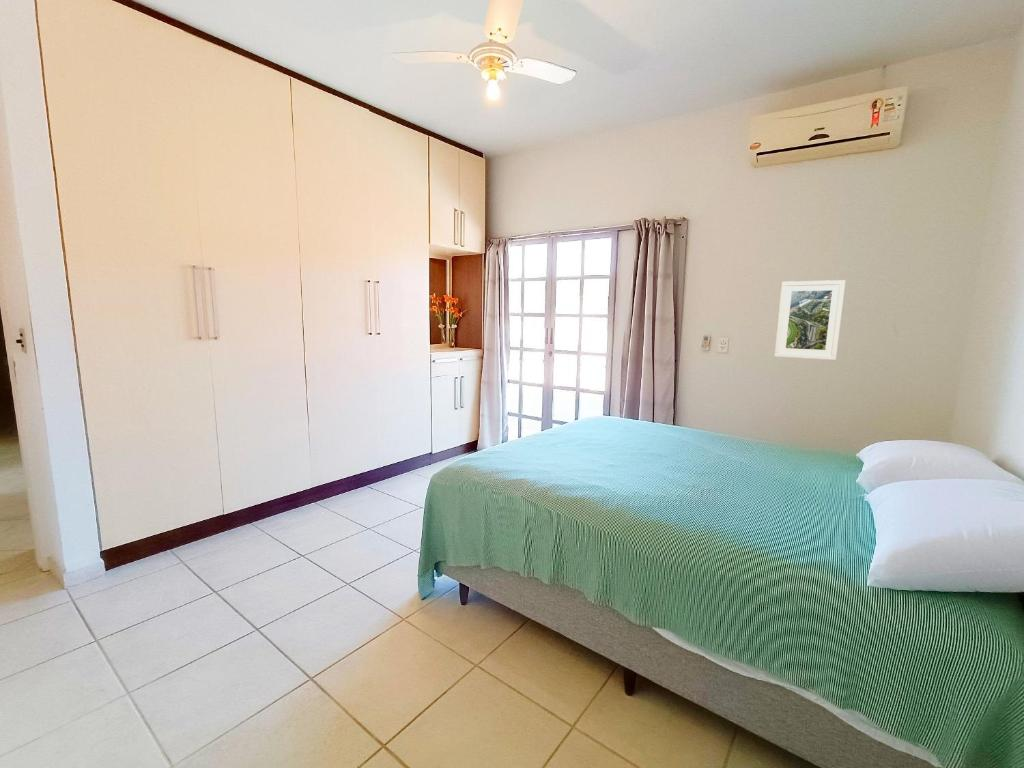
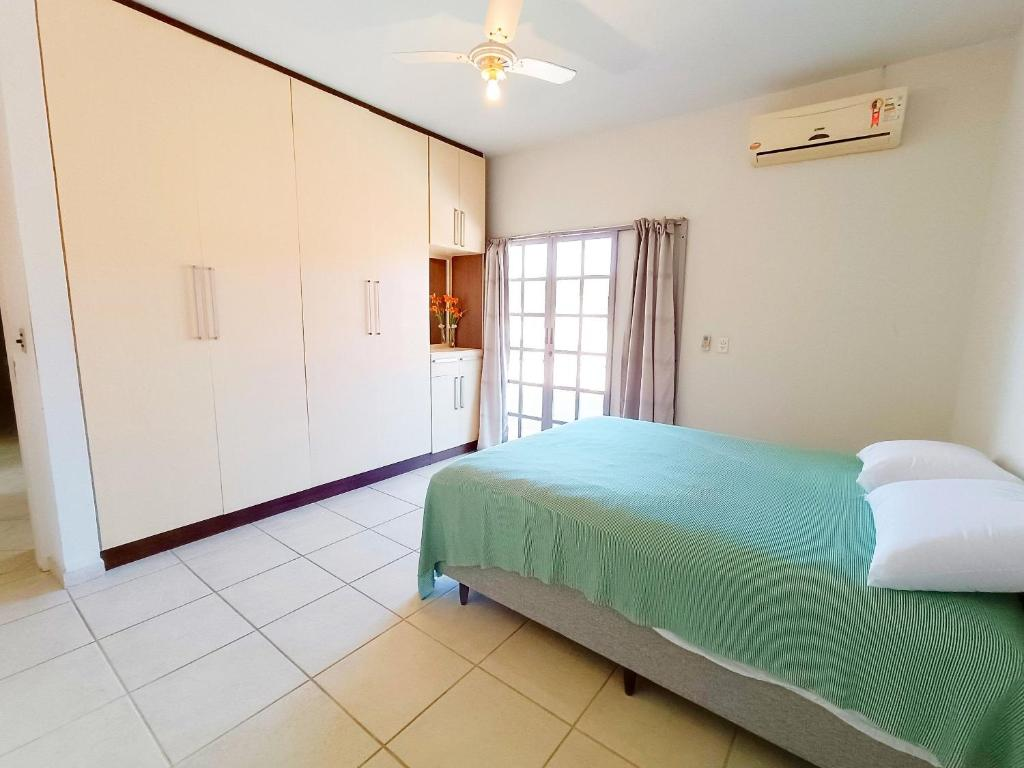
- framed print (808, 320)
